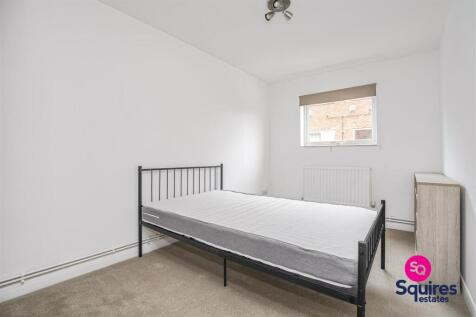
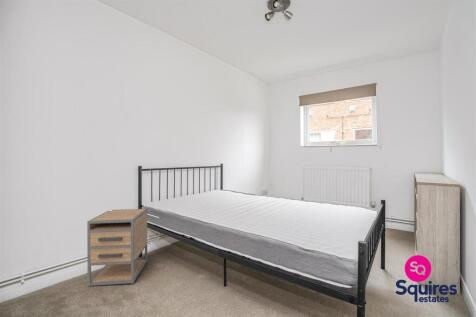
+ nightstand (120, 243)
